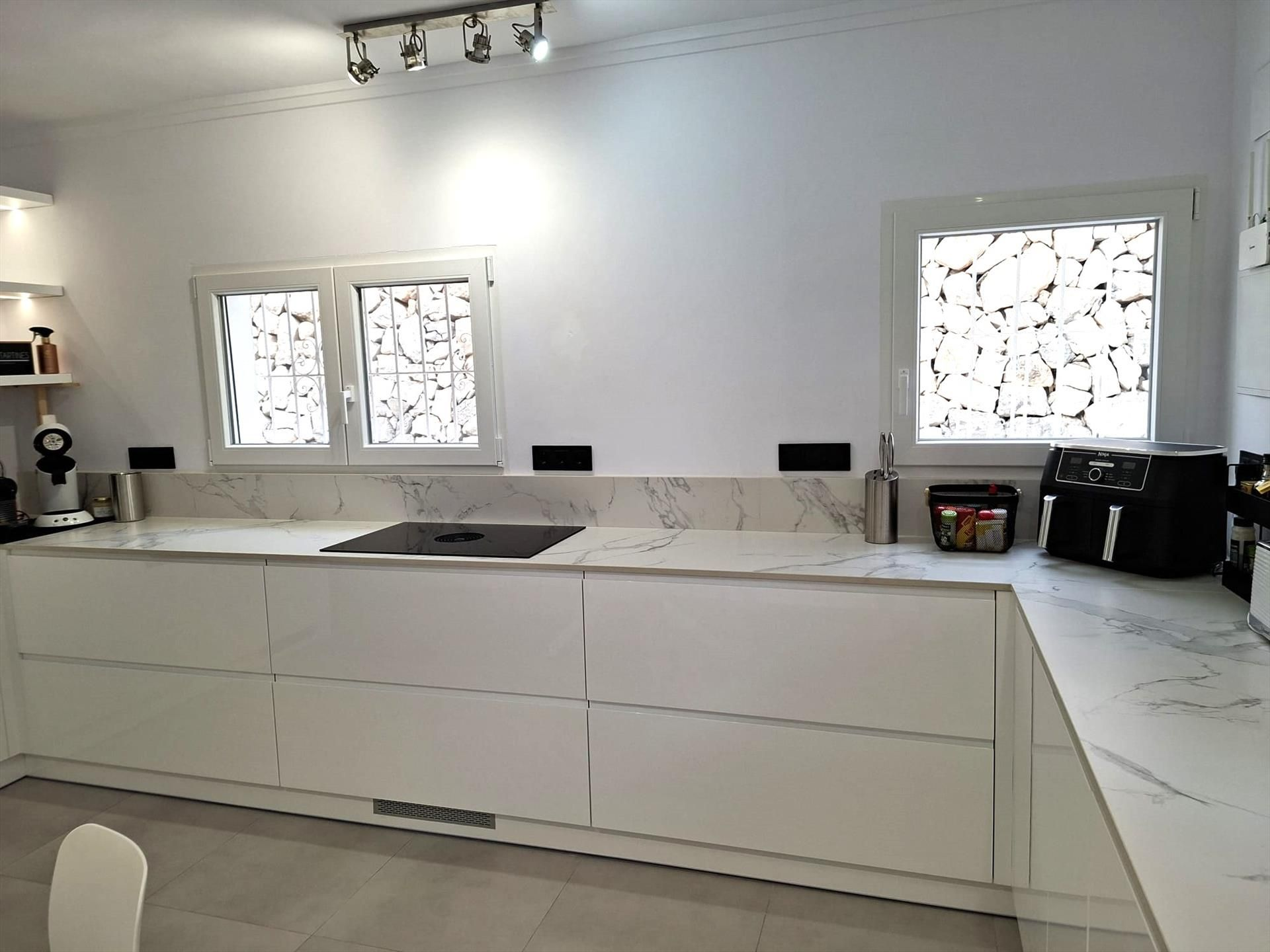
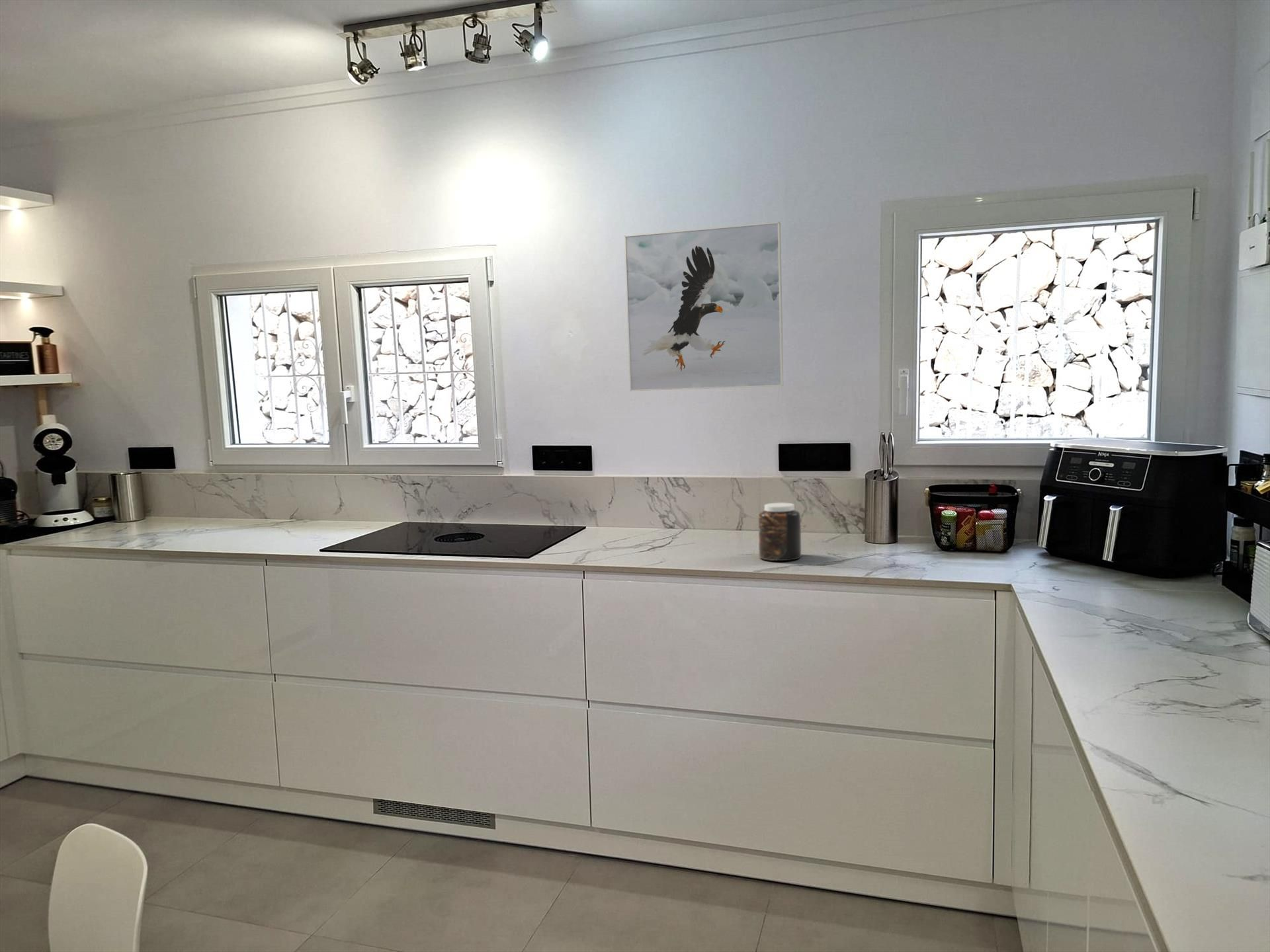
+ jar (779, 531)
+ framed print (702, 309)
